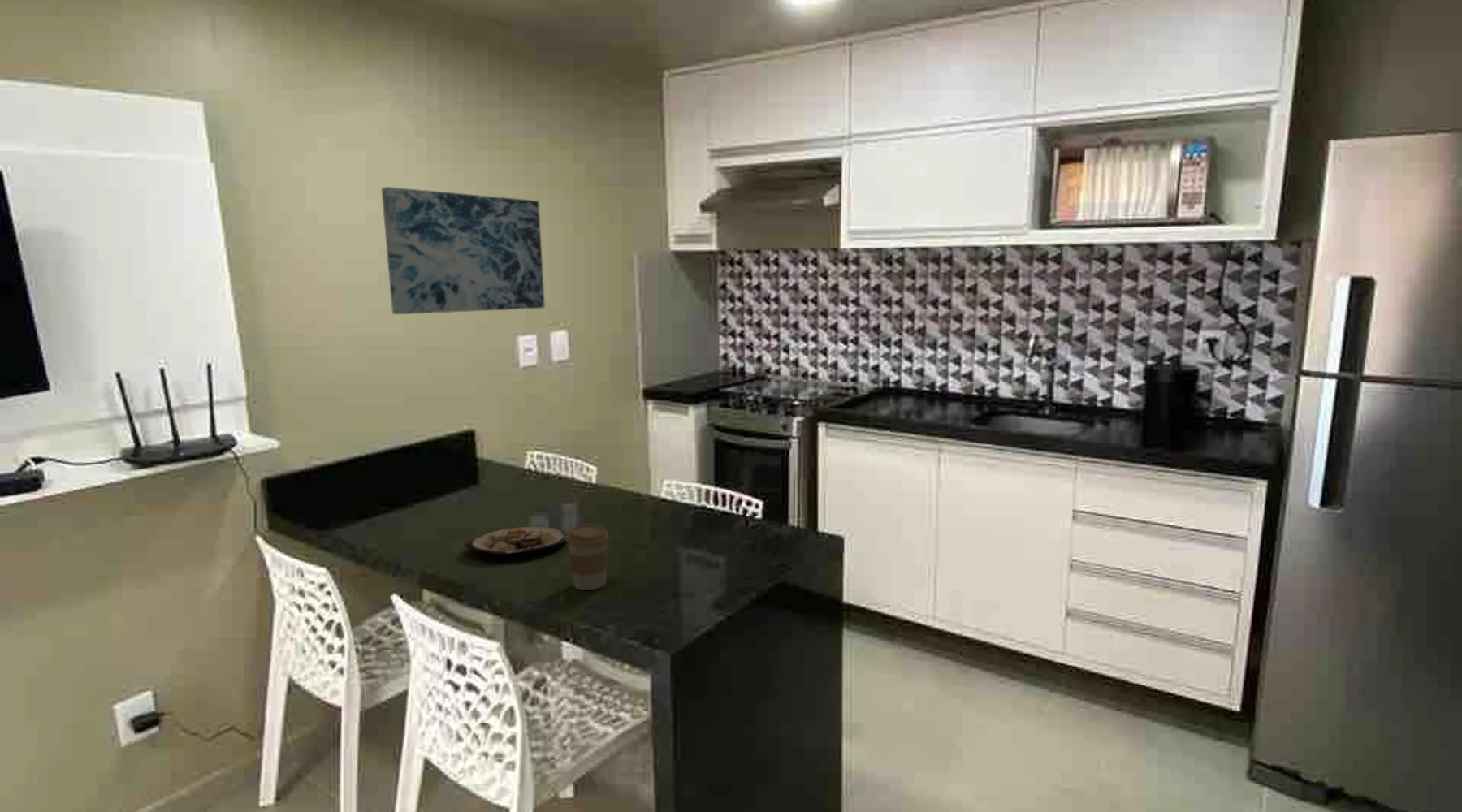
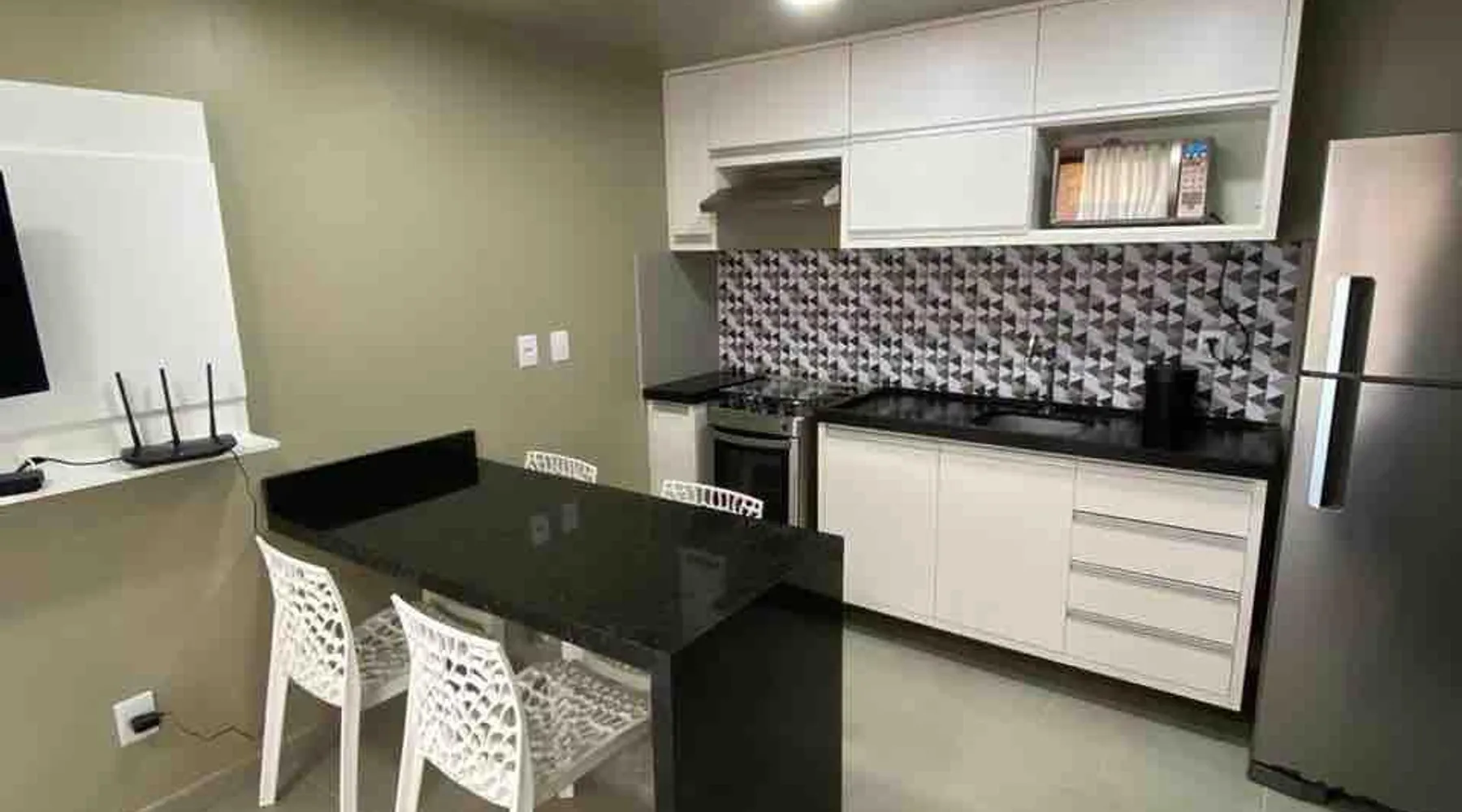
- wall art (470, 253)
- food plate (518, 538)
- coffee cup (588, 556)
